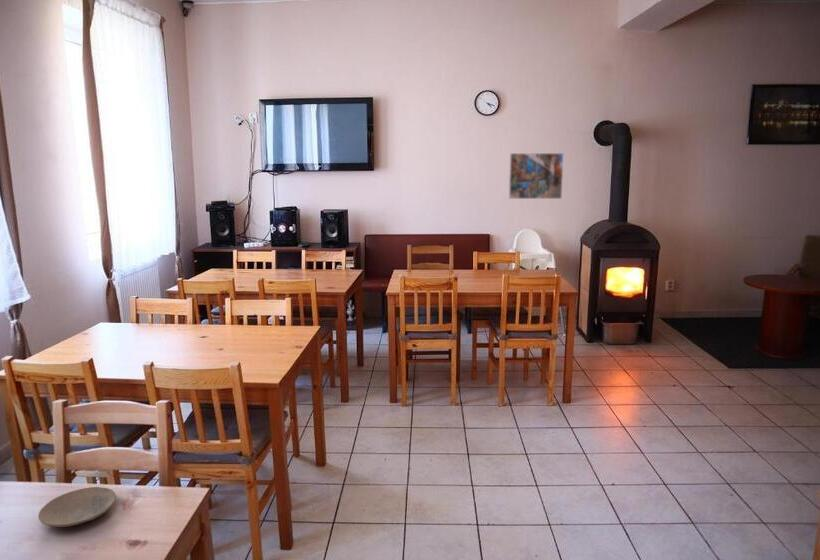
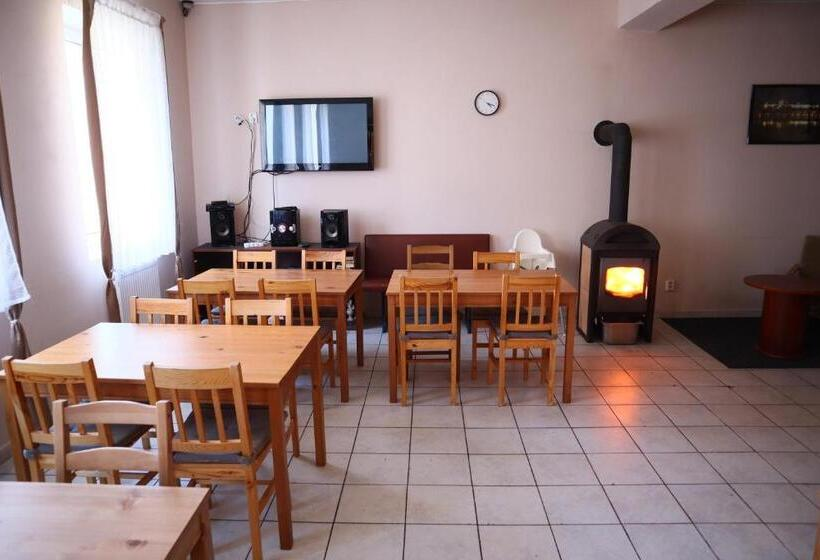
- plate (78, 509)
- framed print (535, 176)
